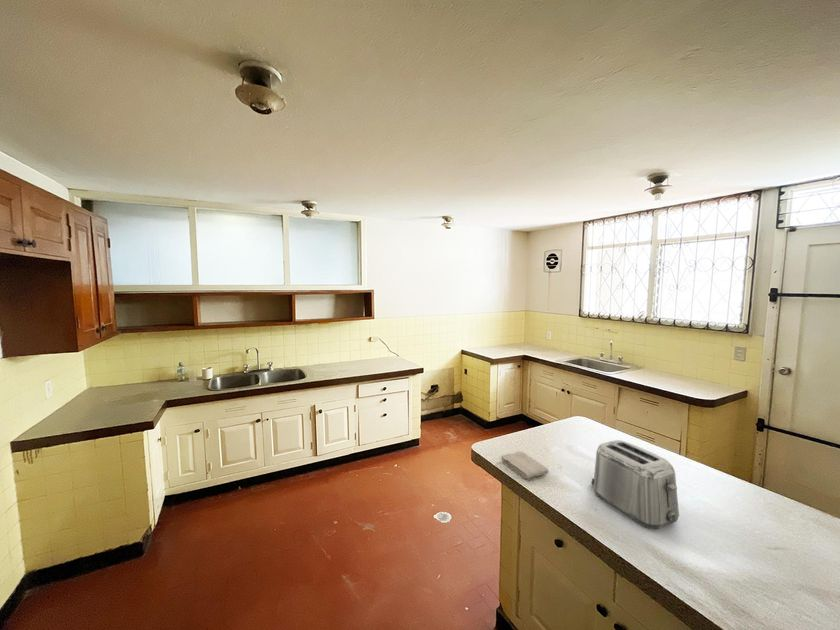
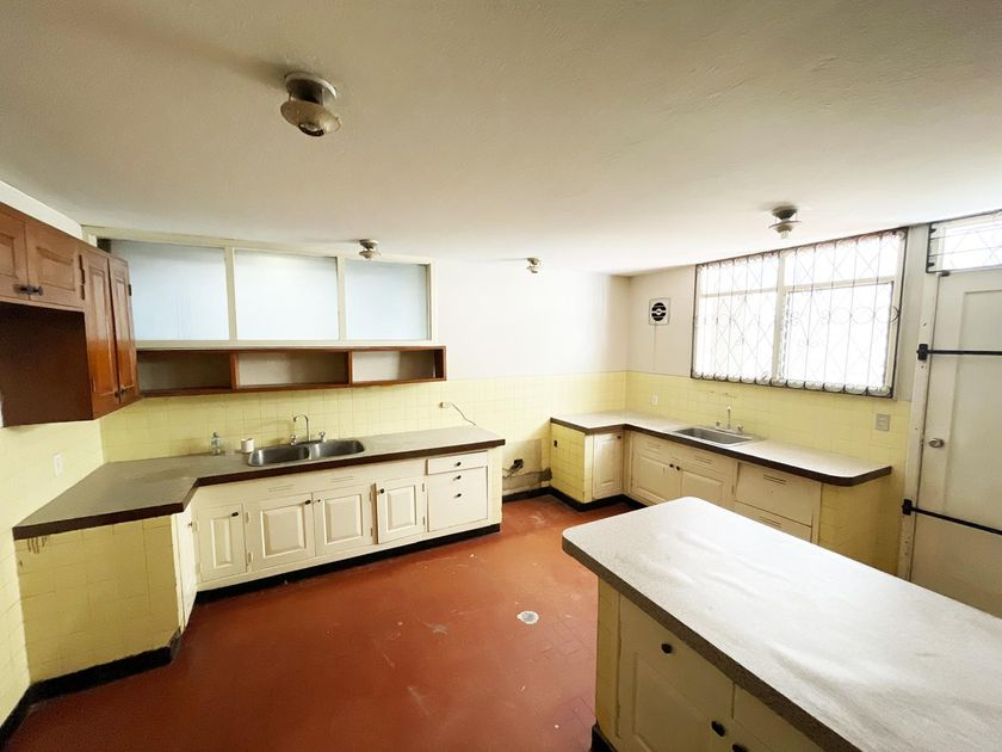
- toaster (630, 478)
- washcloth (523, 463)
